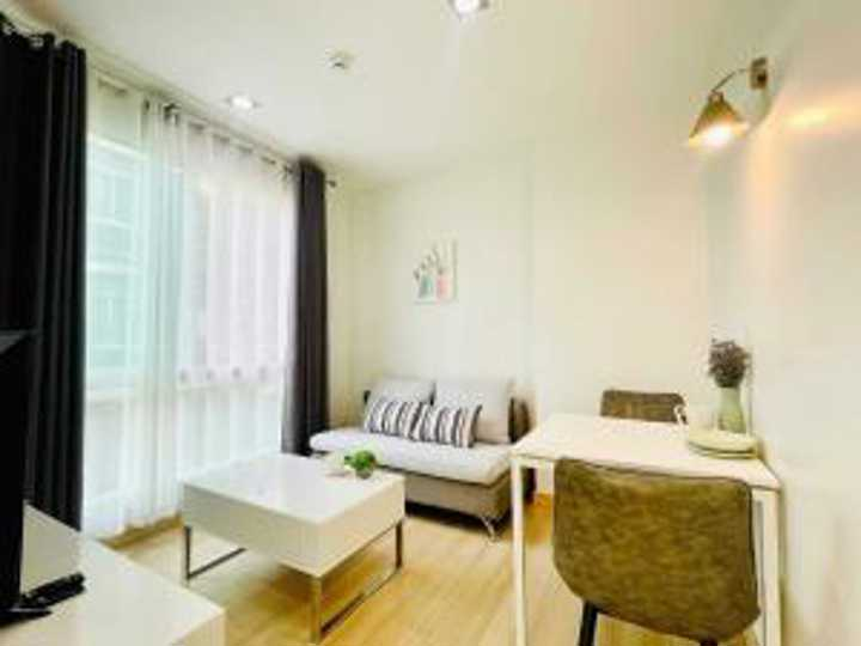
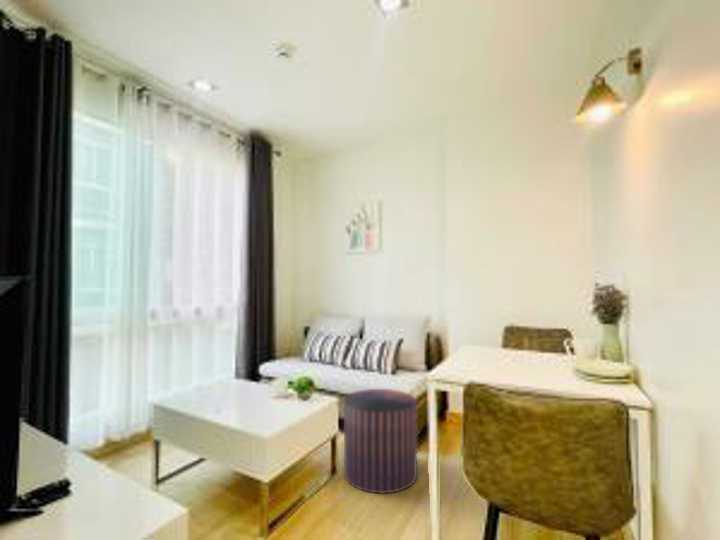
+ stool (380, 436)
